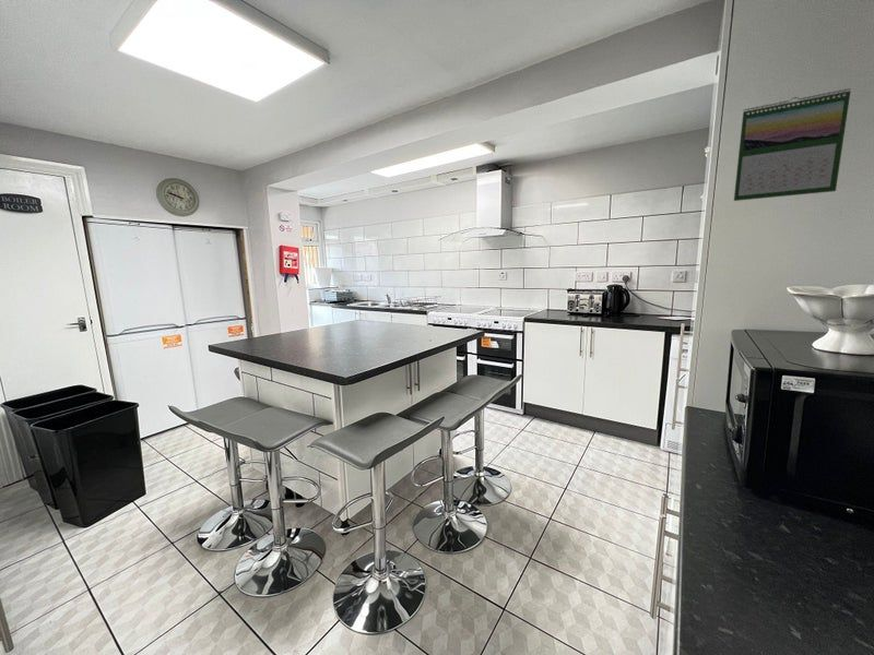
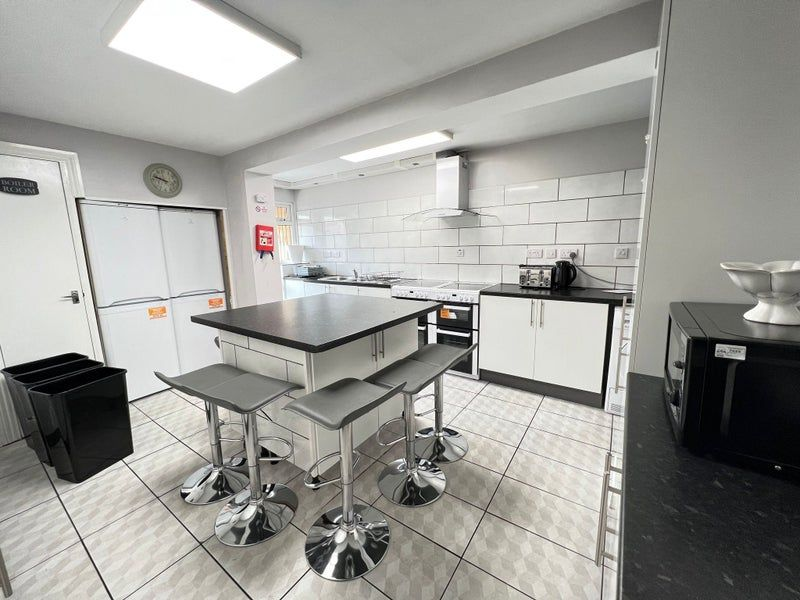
- calendar (788, 147)
